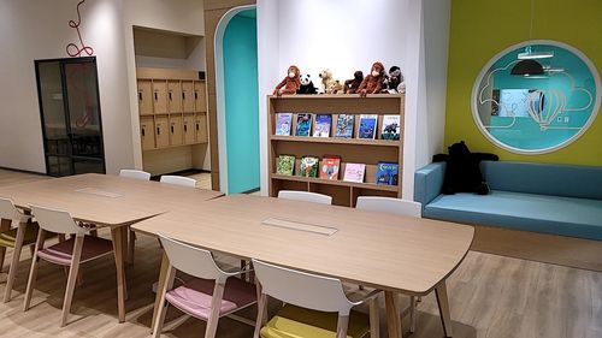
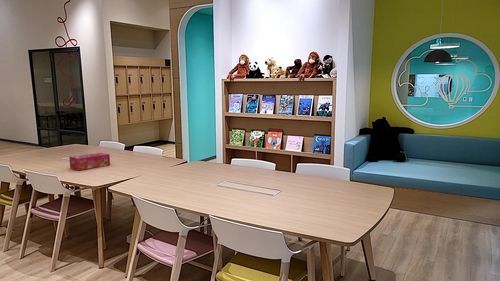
+ tissue box (90, 160)
